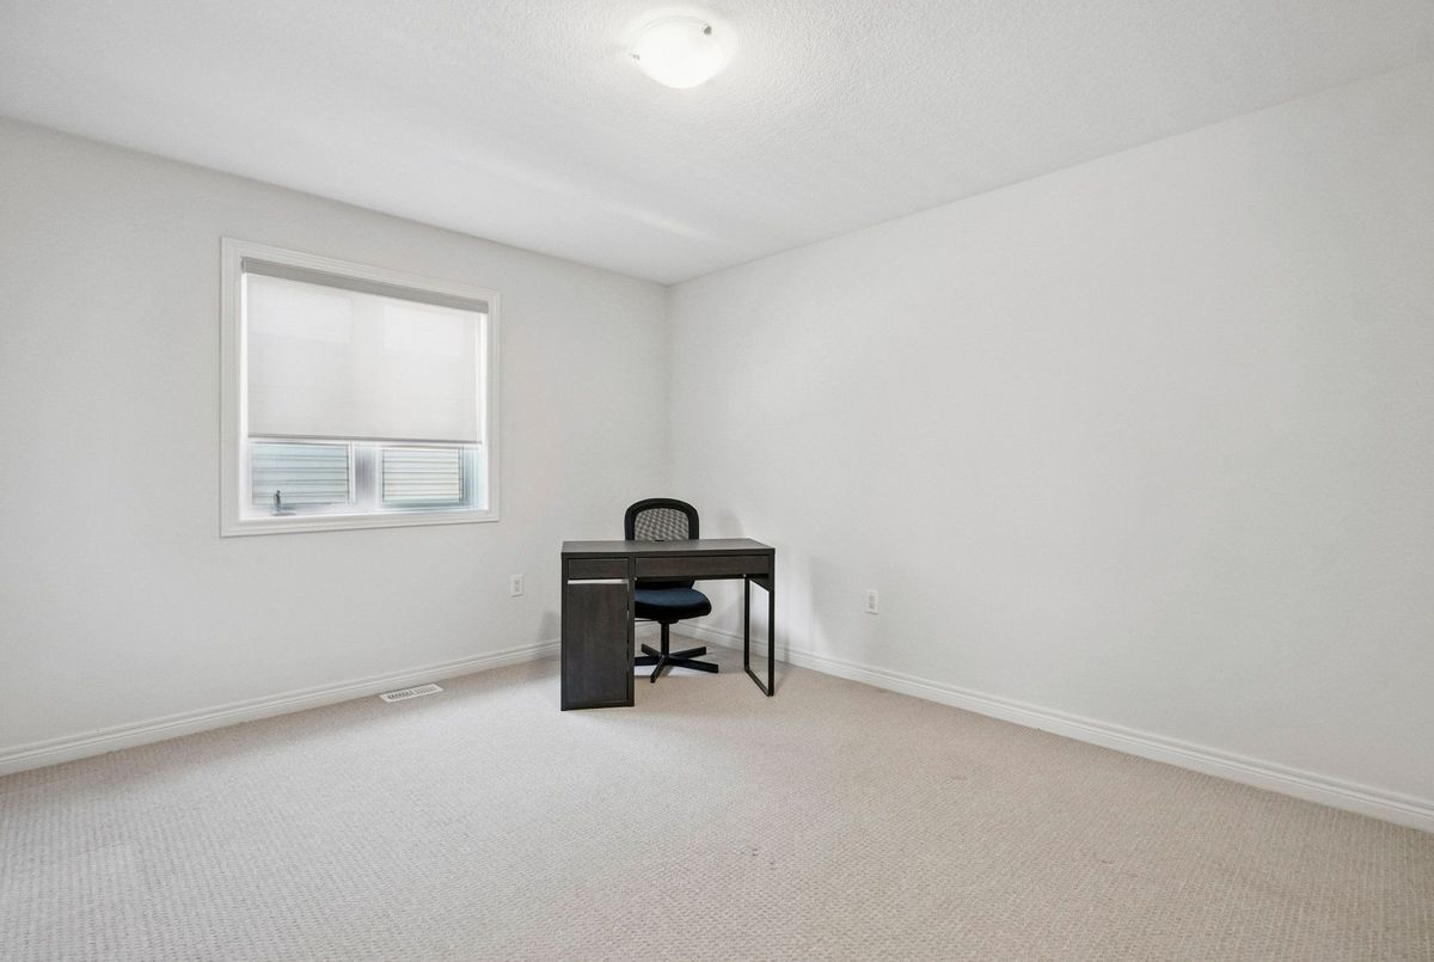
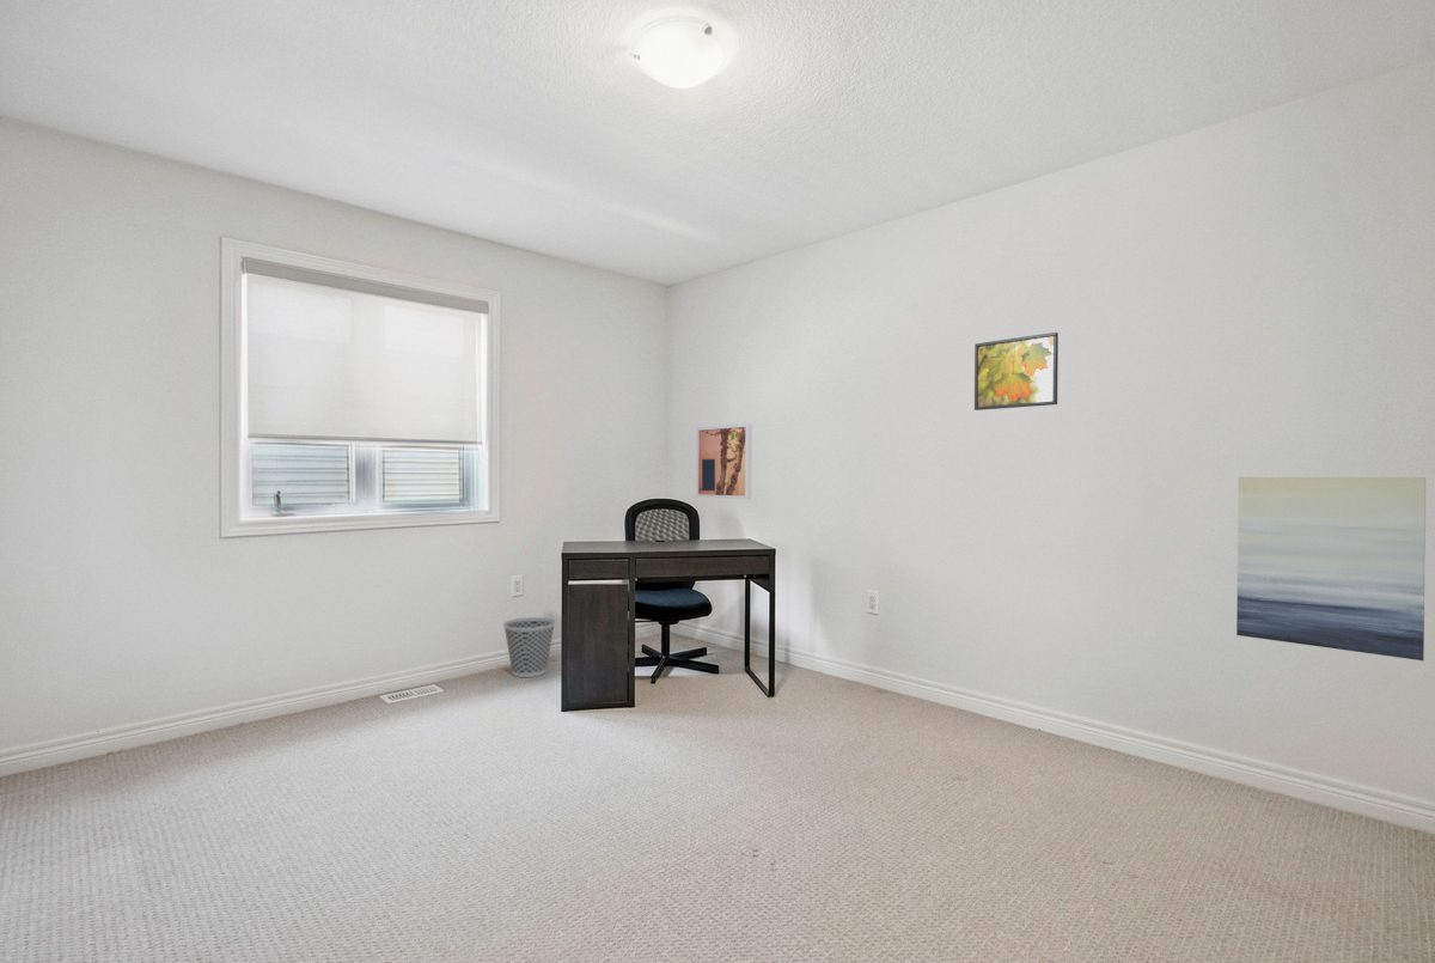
+ wall art (722, 462)
+ wall art (1324, 561)
+ wastebasket (529, 647)
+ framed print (1014, 372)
